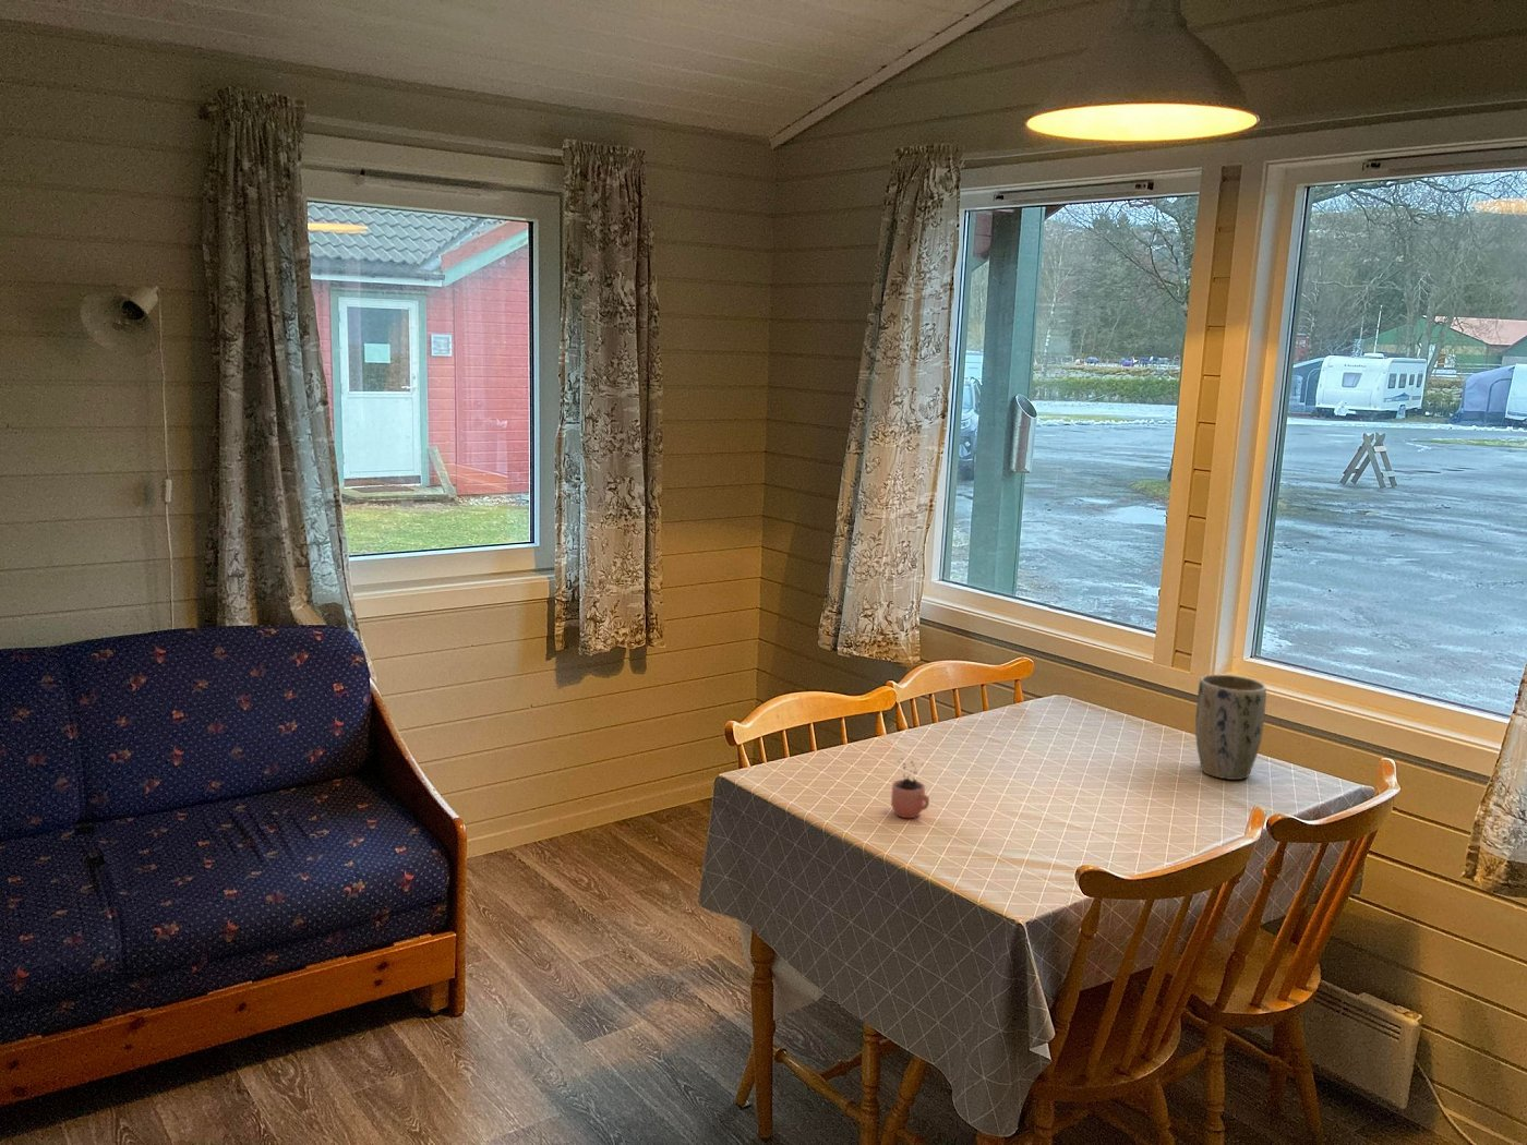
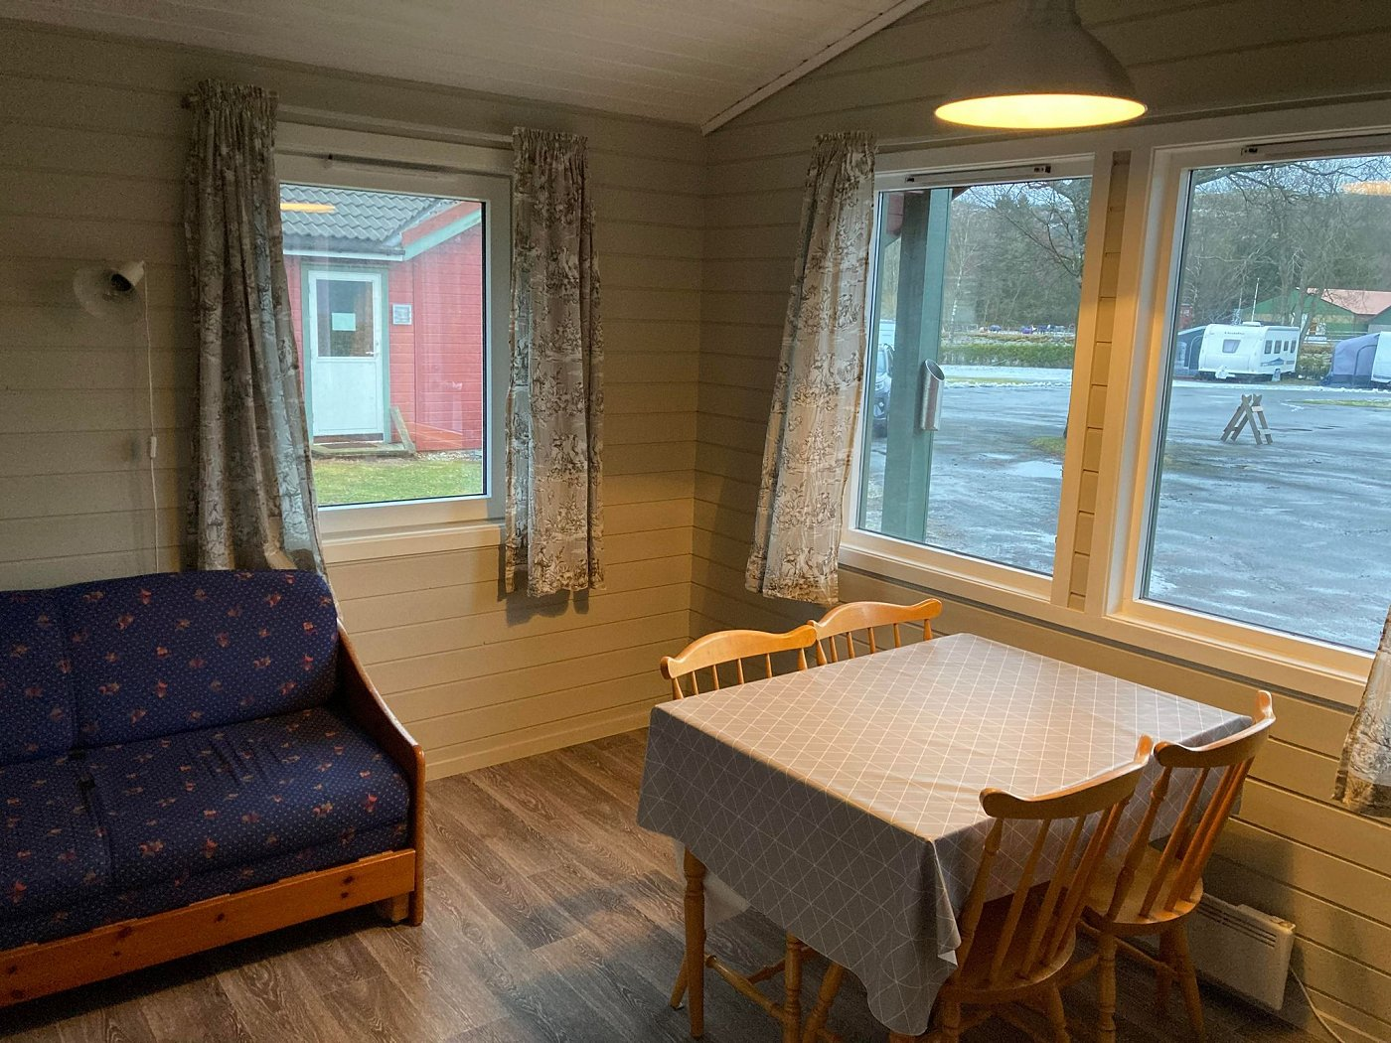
- cocoa (910, 787)
- plant pot (1228, 728)
